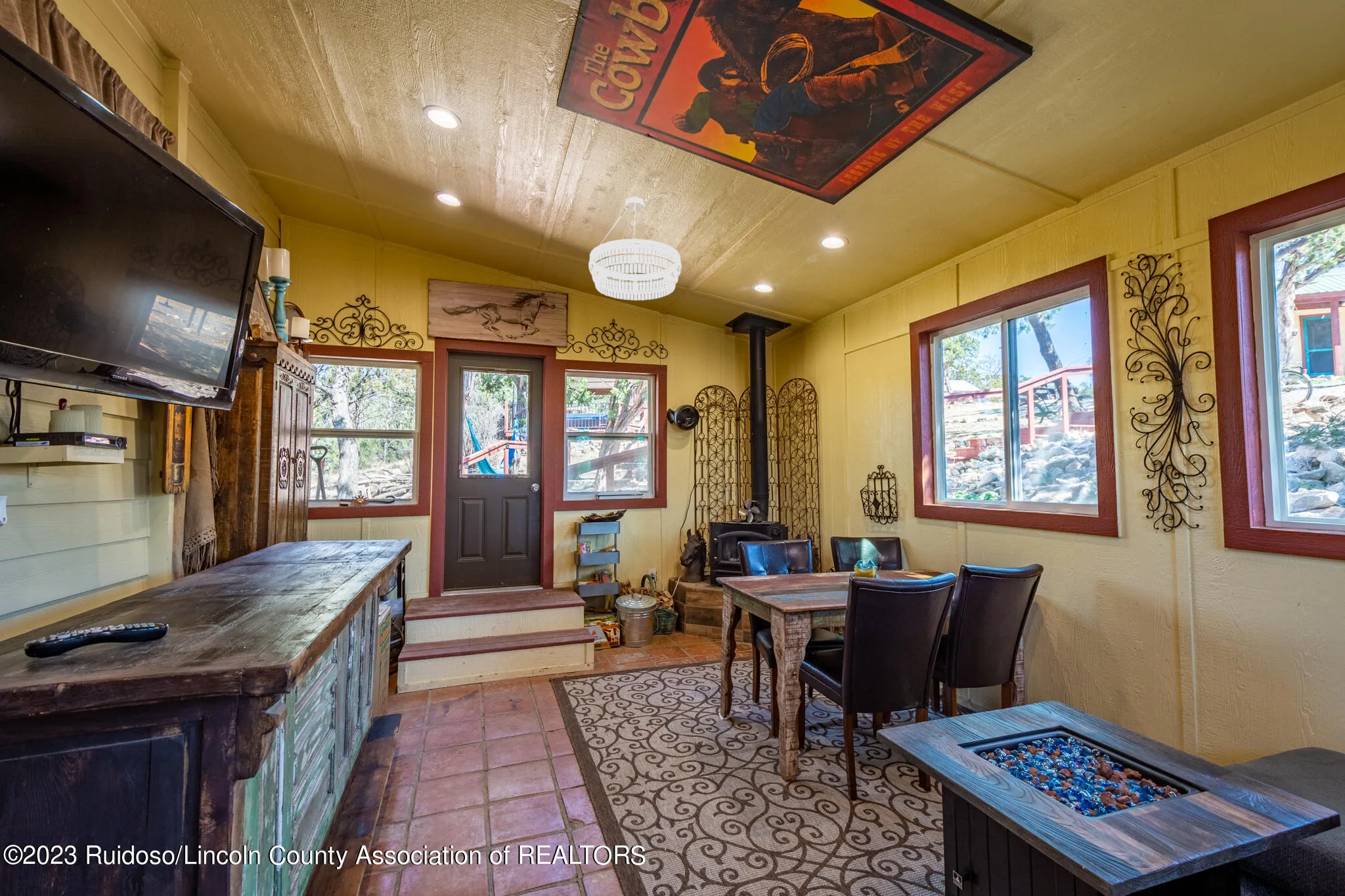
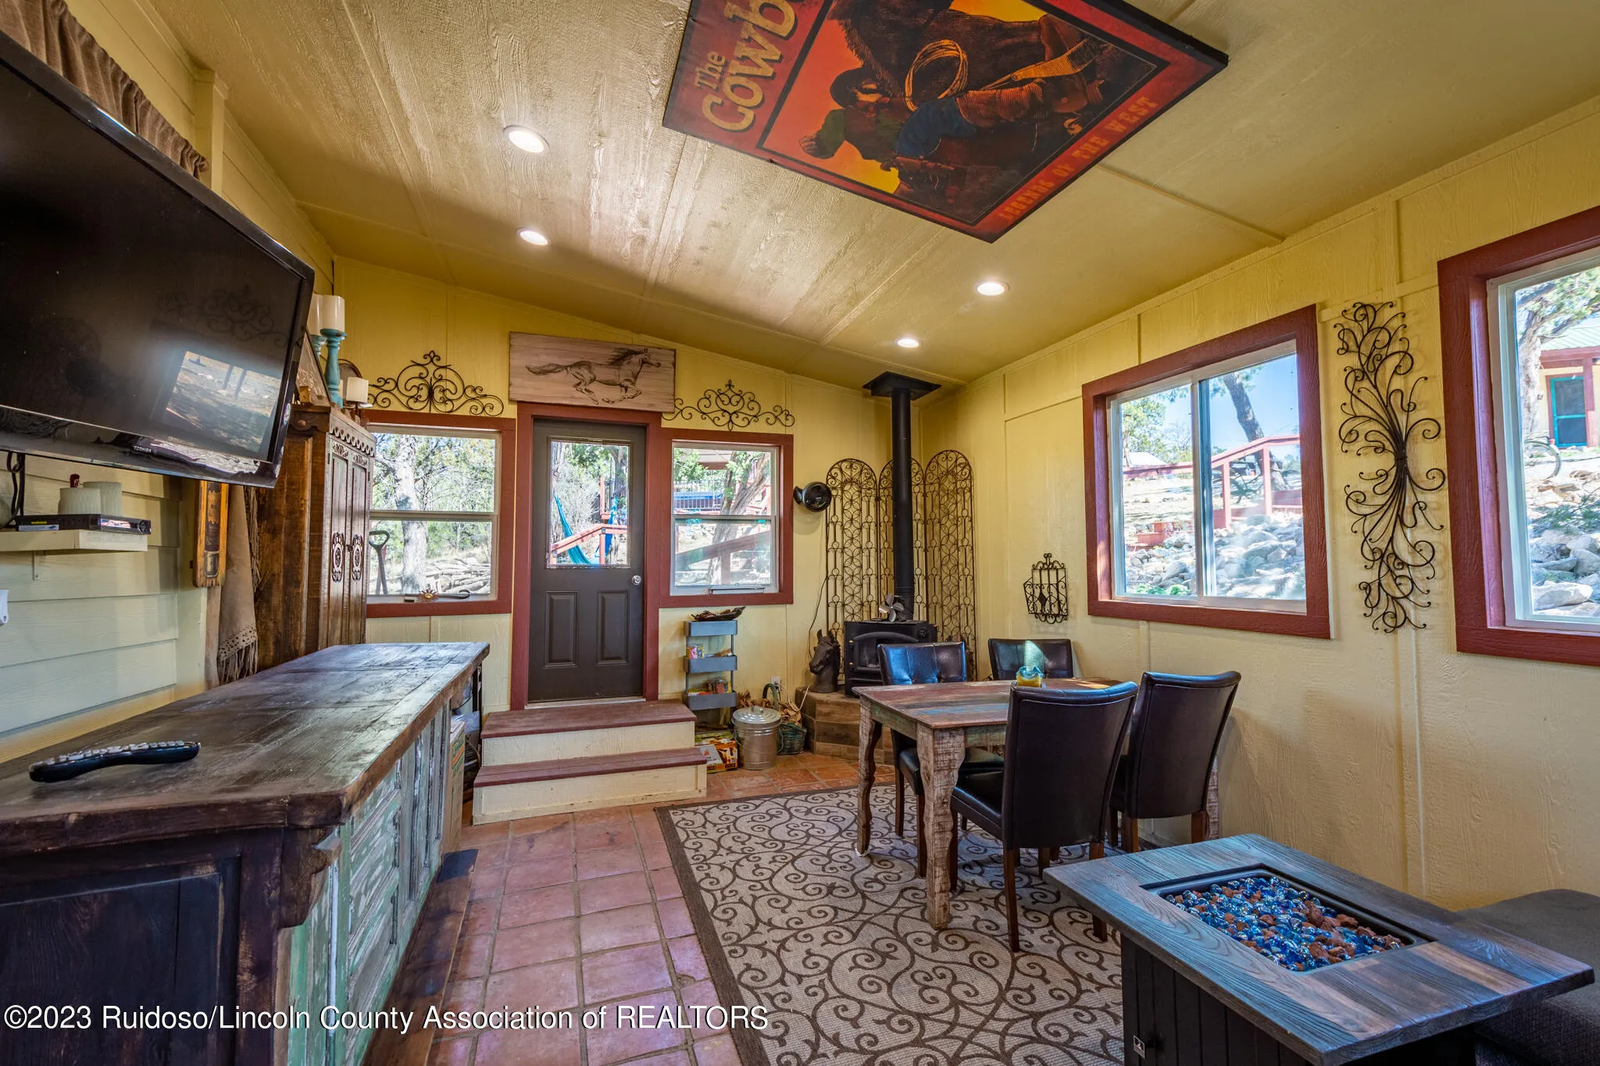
- chandelier (635, 244)
